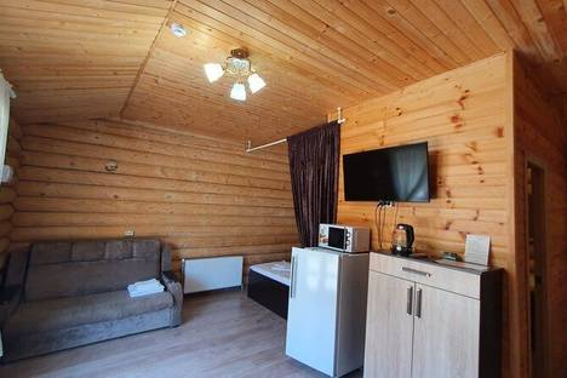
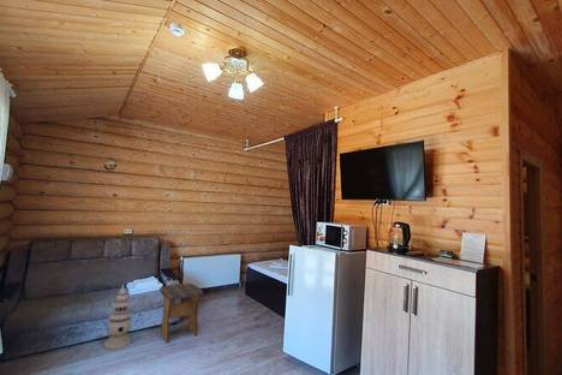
+ stool (179, 311)
+ lantern (120, 314)
